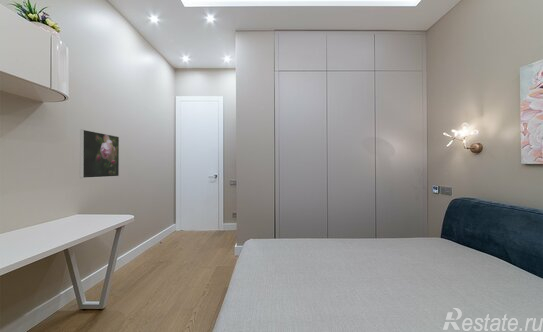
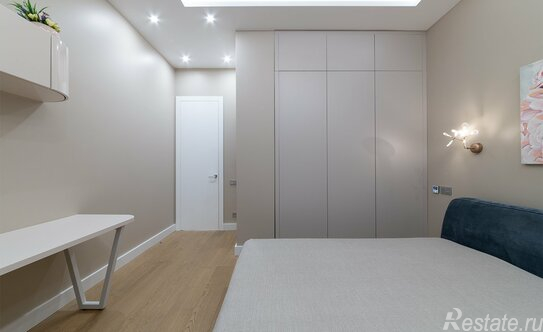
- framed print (101, 155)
